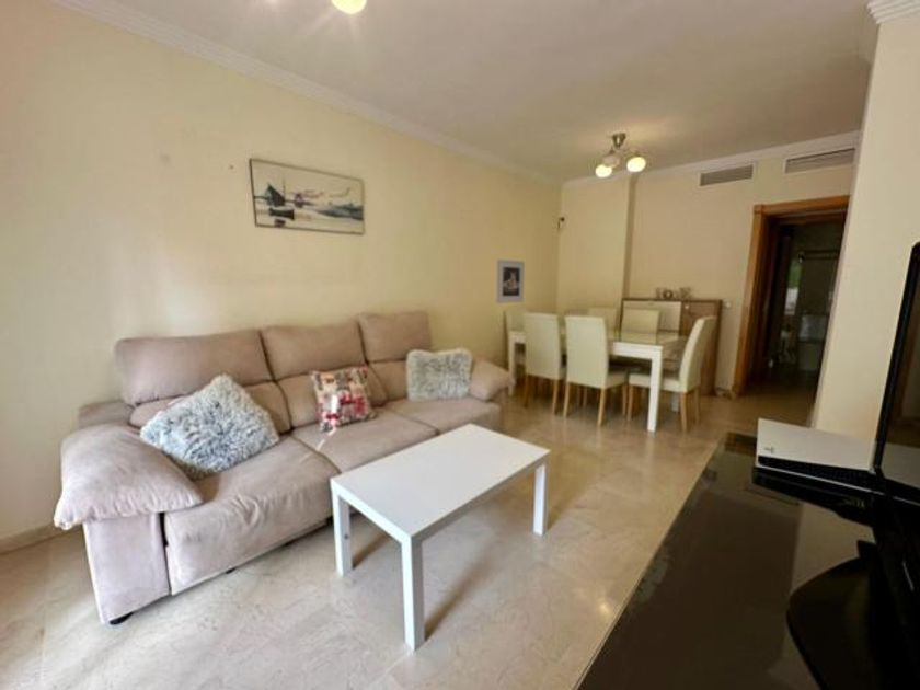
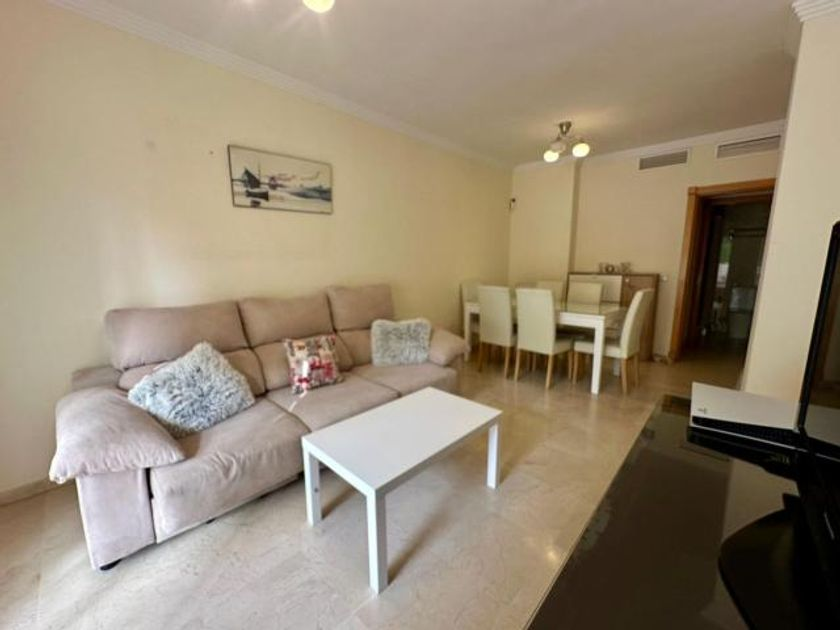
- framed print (510, 281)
